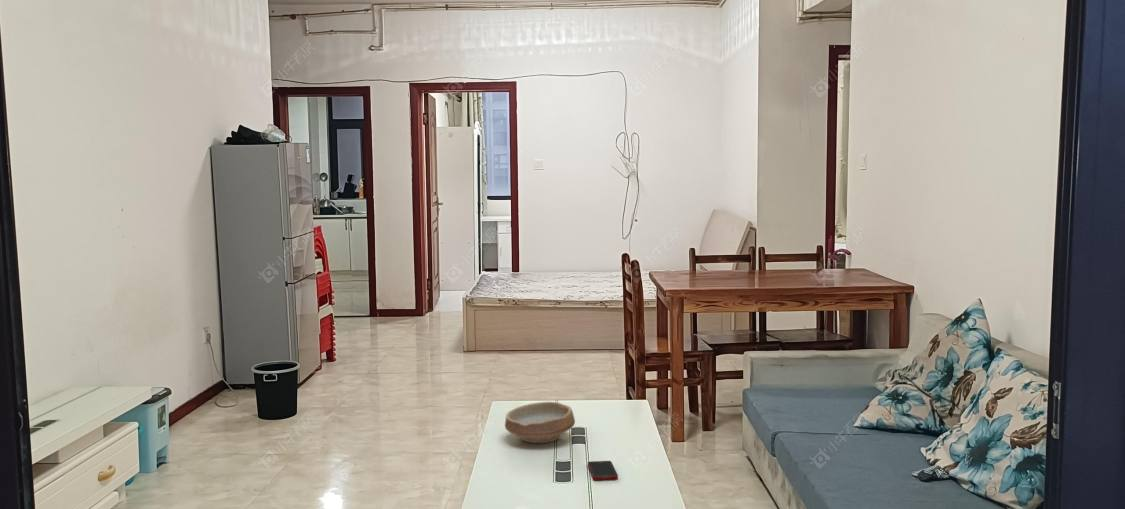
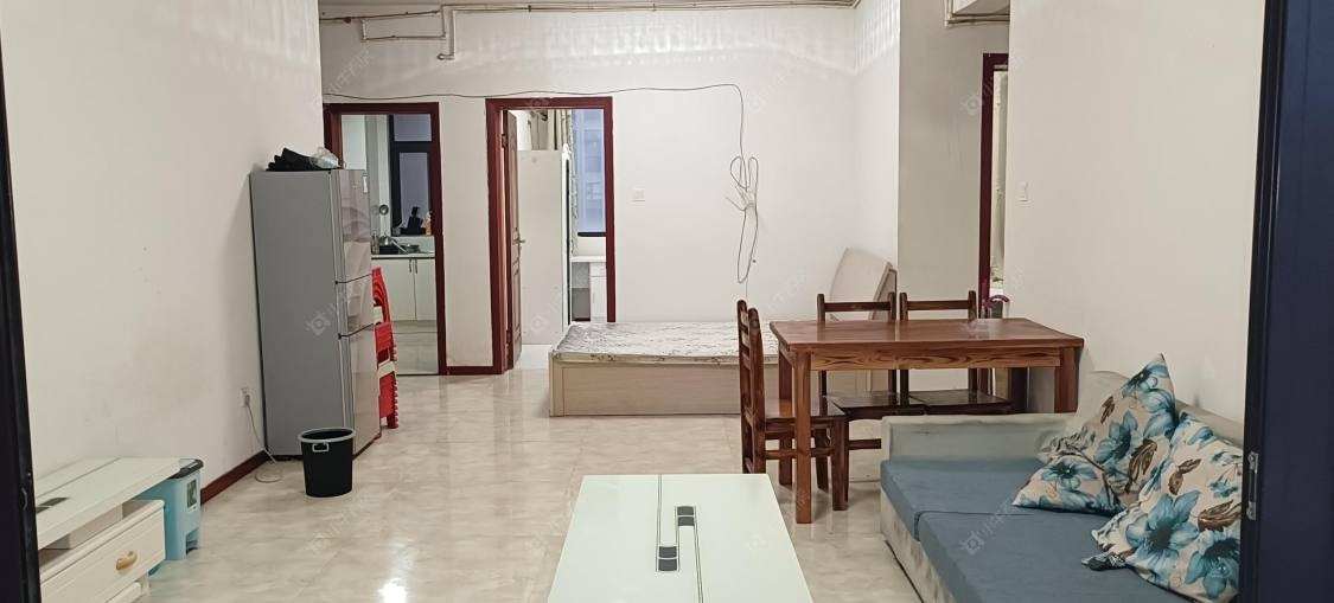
- bowl (540, 423)
- cell phone (602, 470)
